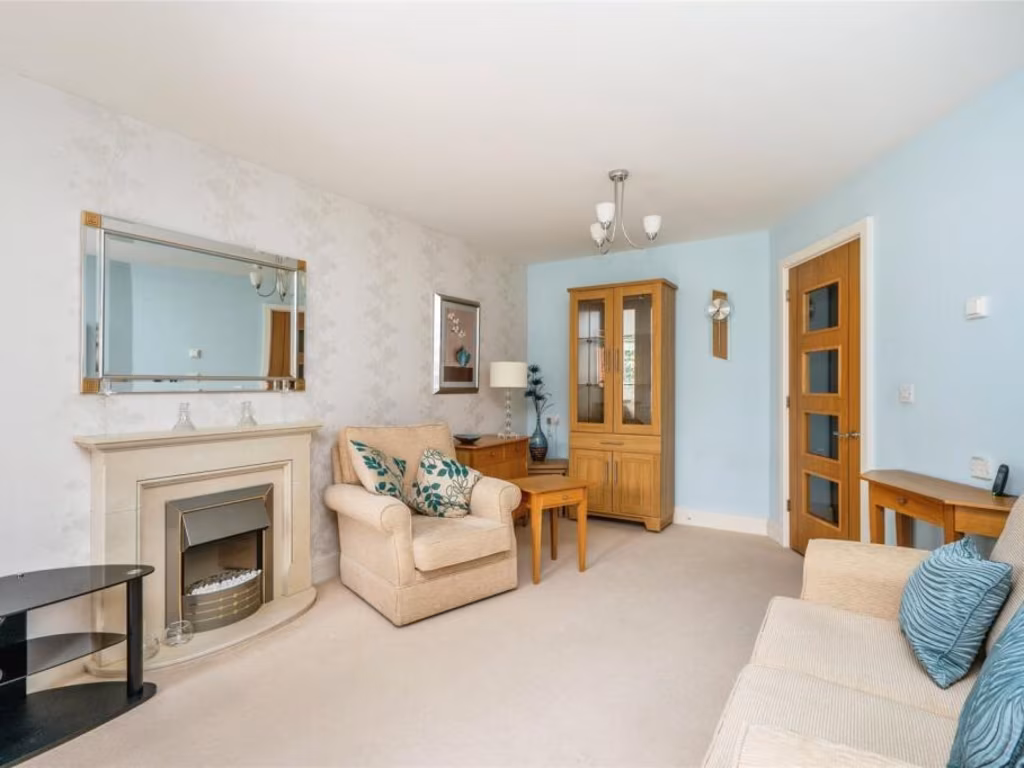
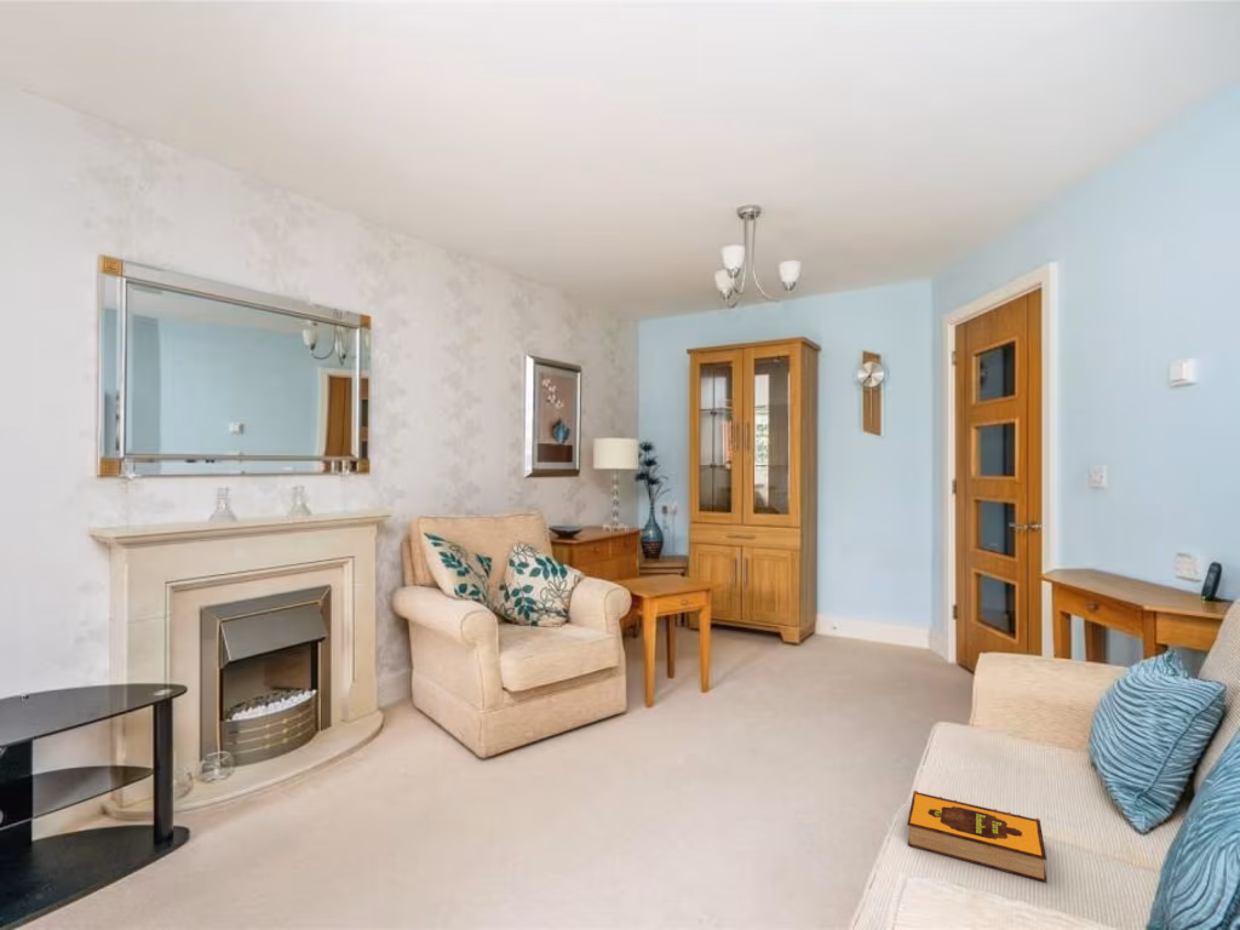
+ hardback book (974, 829)
